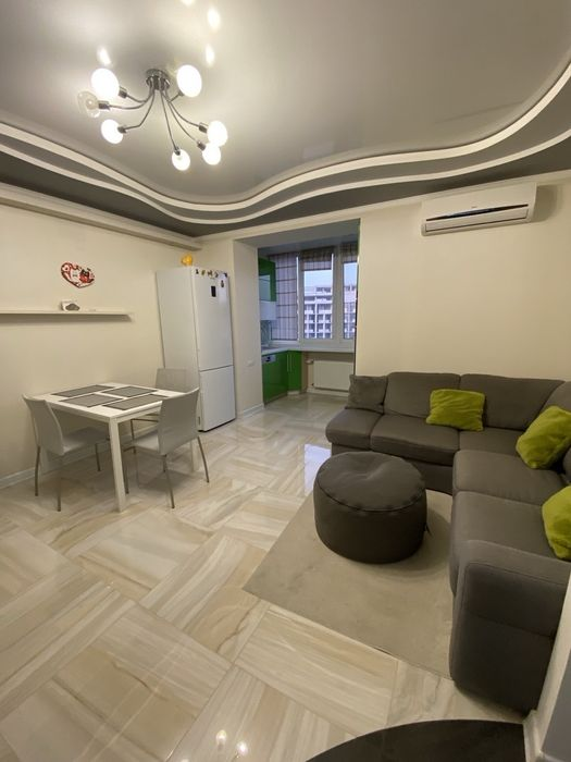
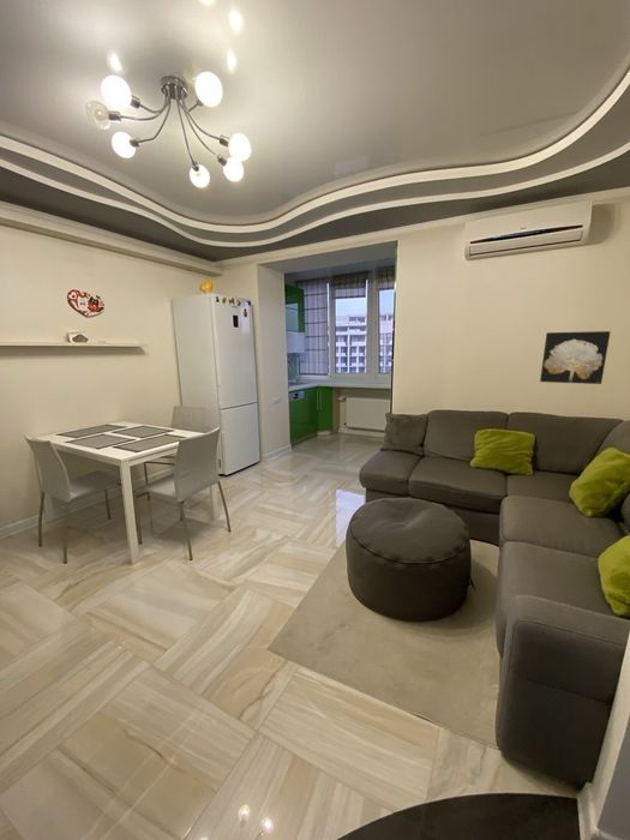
+ wall art (572, 358)
